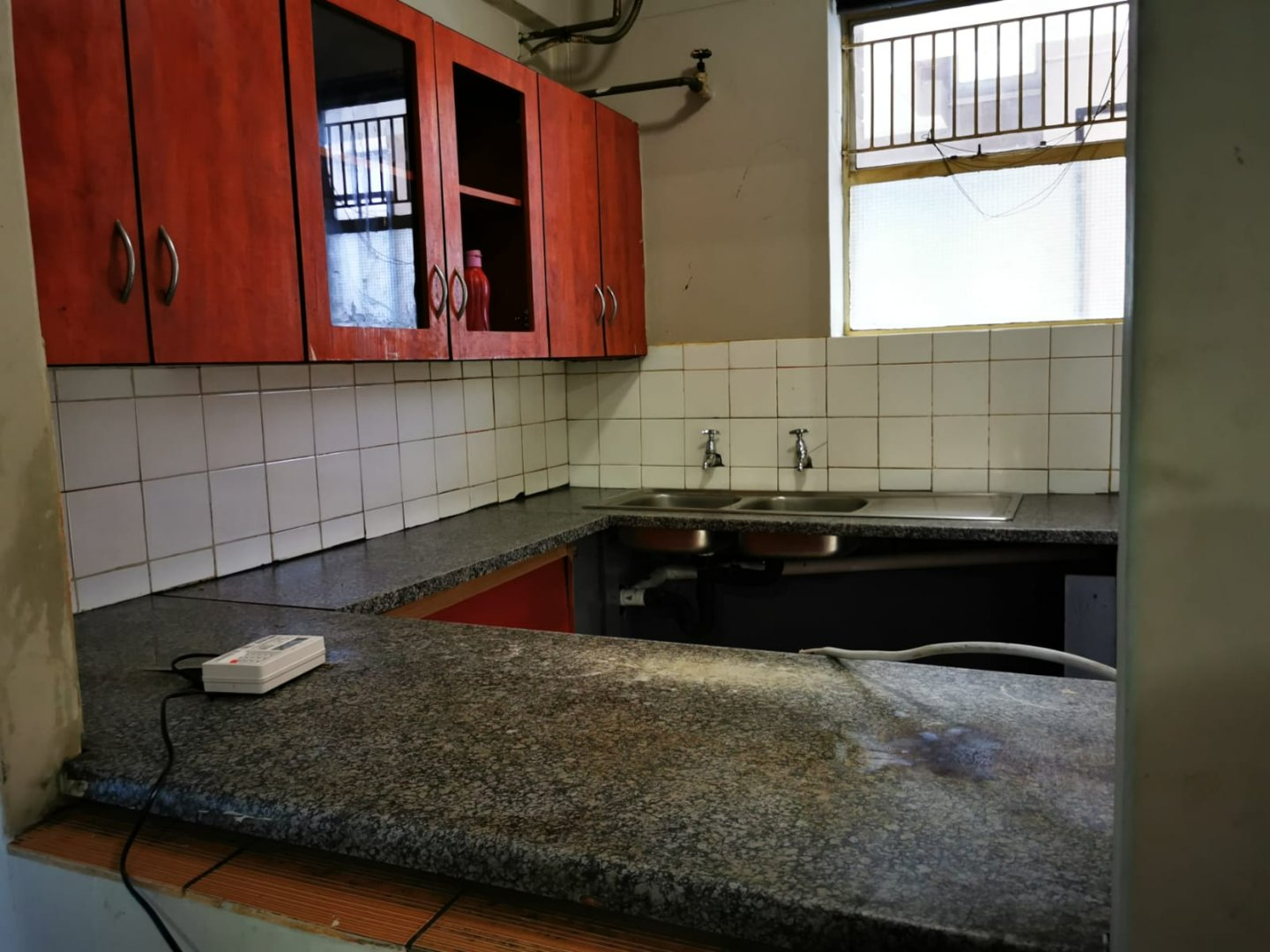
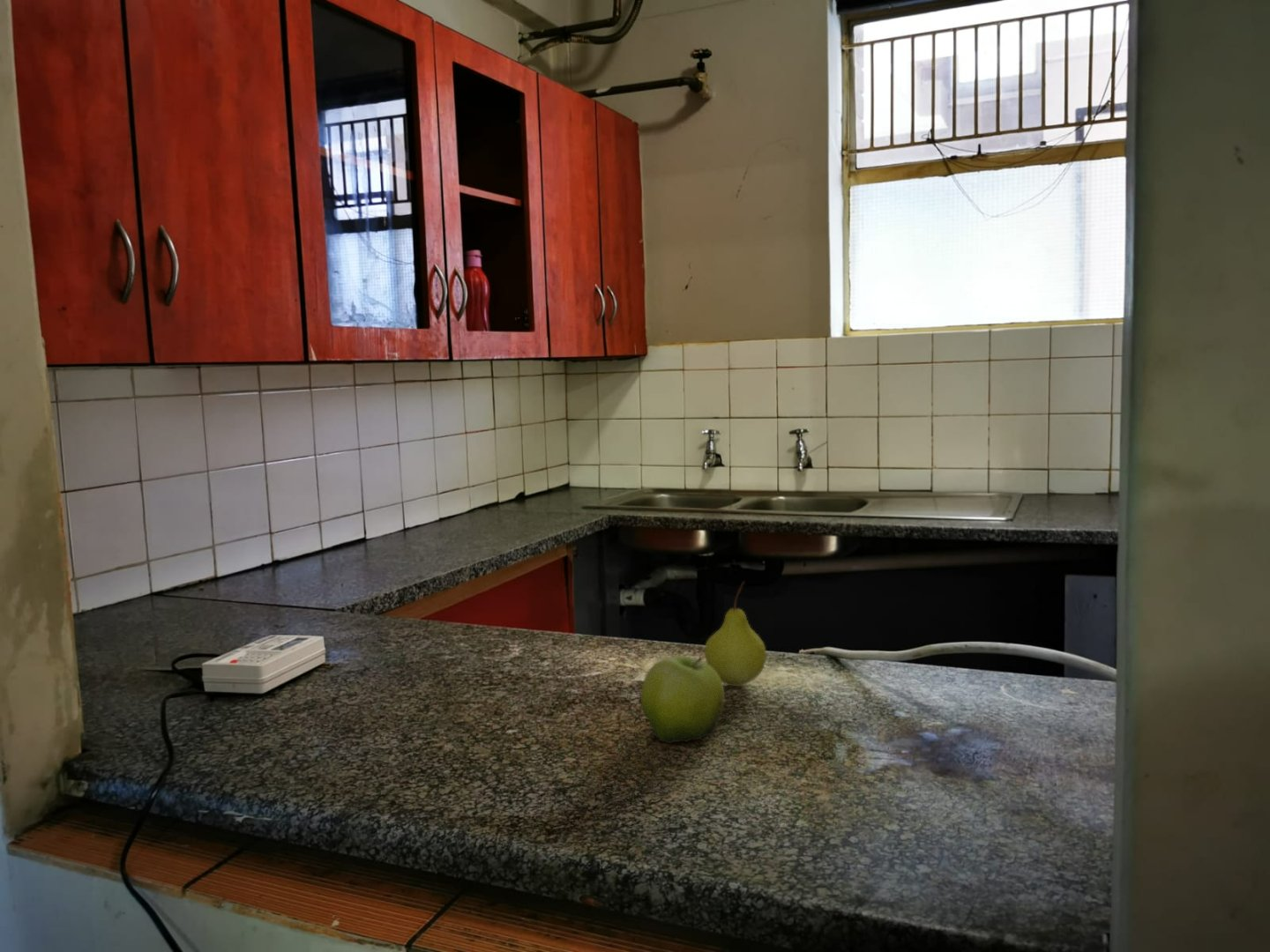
+ fruit (683, 695)
+ fruit (734, 634)
